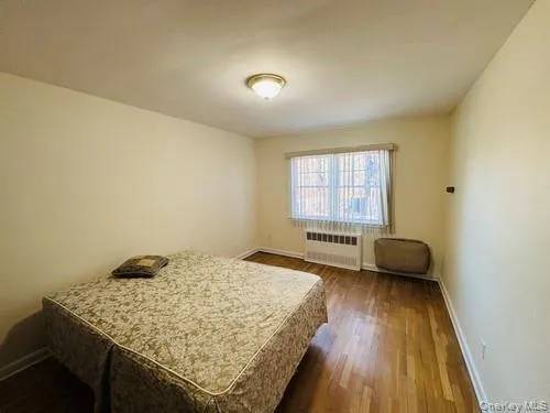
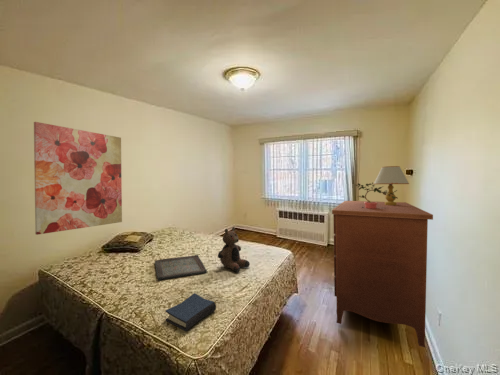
+ wall art (84, 179)
+ table lamp (390, 185)
+ teddy bear (234, 248)
+ dresser (374, 254)
+ potted plant (375, 191)
+ serving tray (179, 266)
+ hardback book (191, 310)
